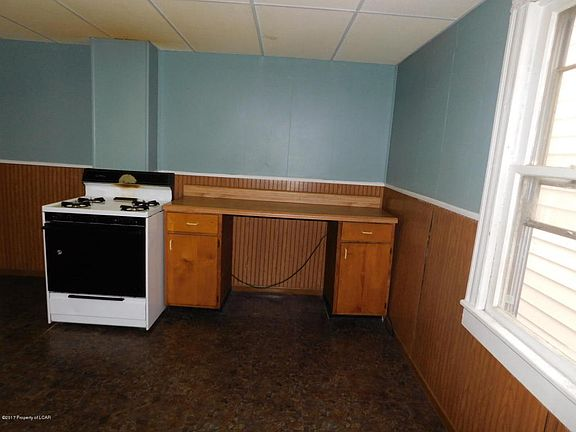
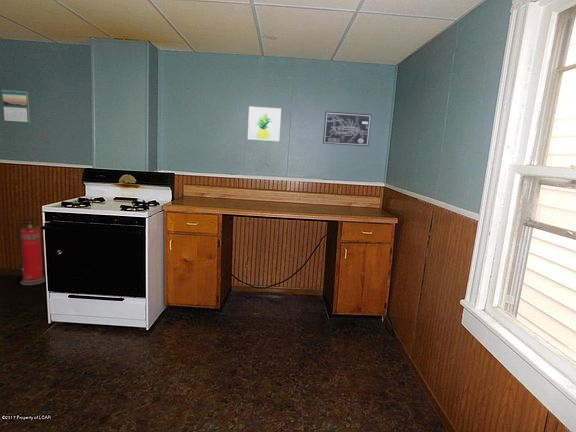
+ fire extinguisher (30, 250)
+ wall art (264, 124)
+ wall art (347, 129)
+ calendar (15, 106)
